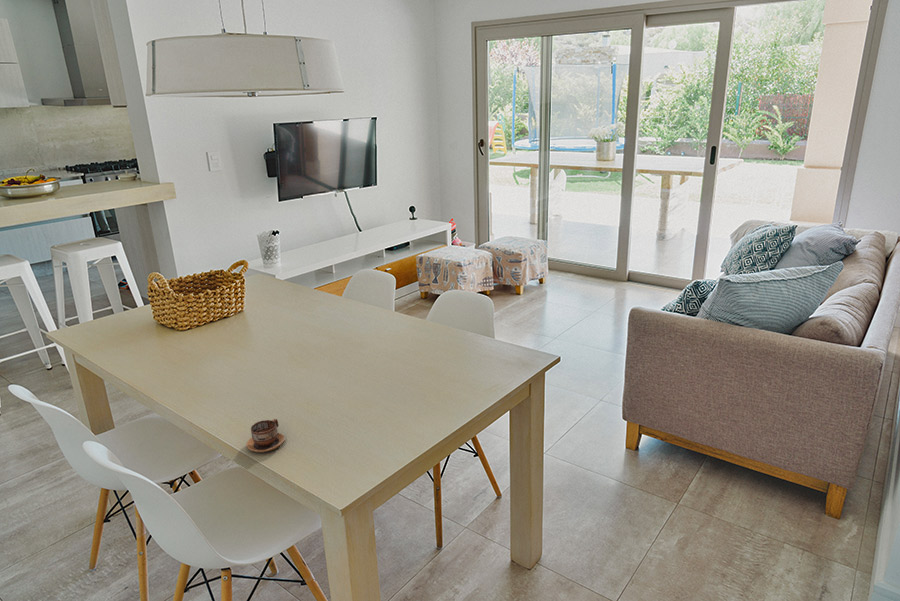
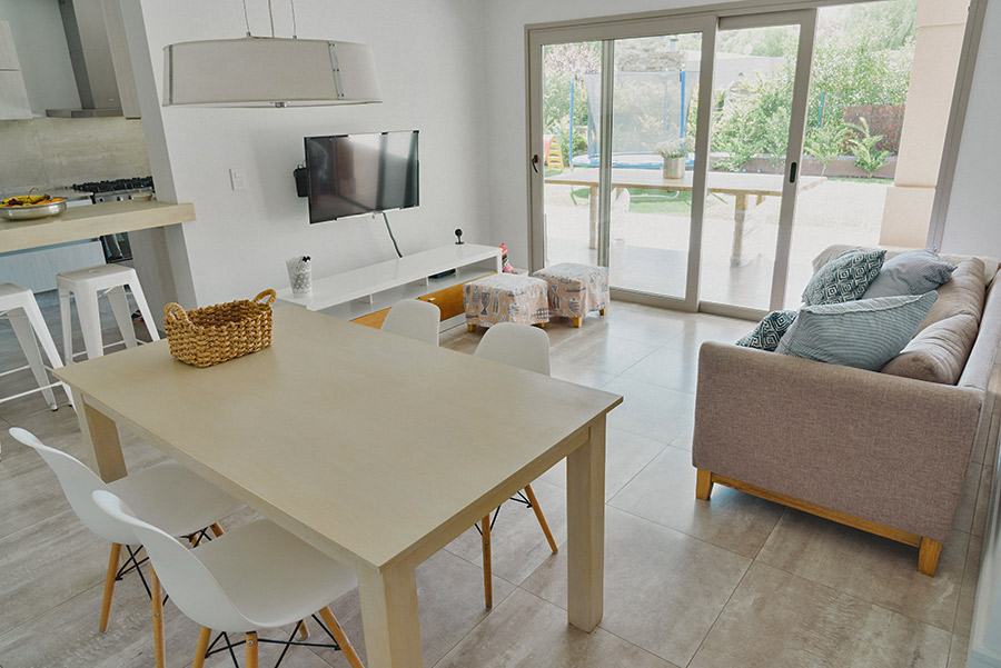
- cup (266, 434)
